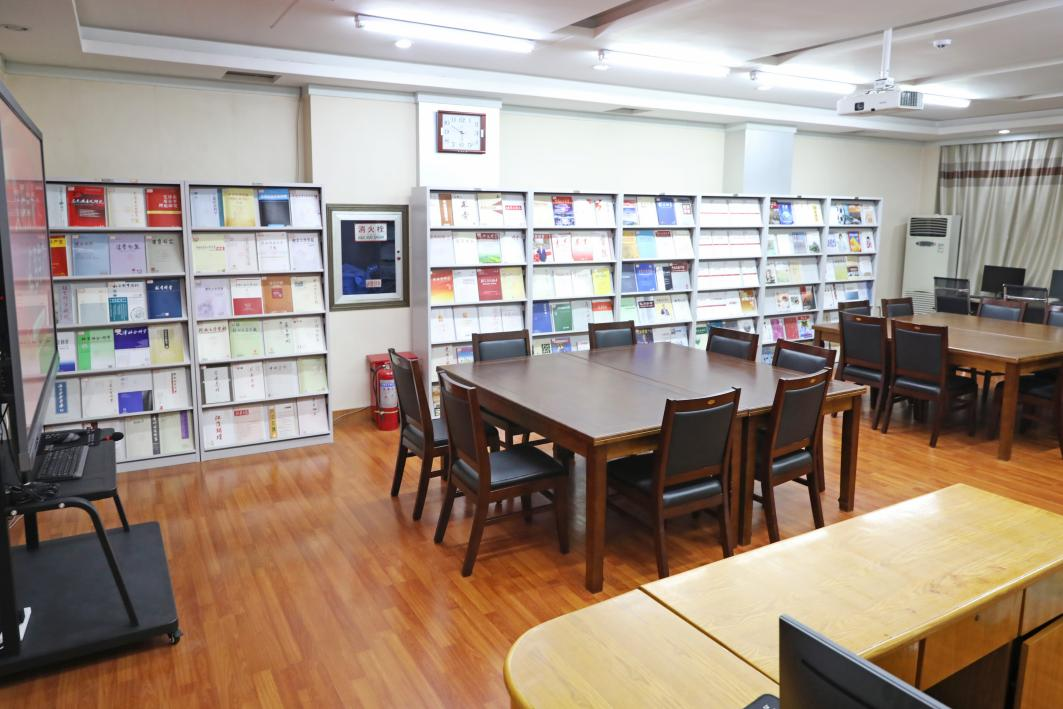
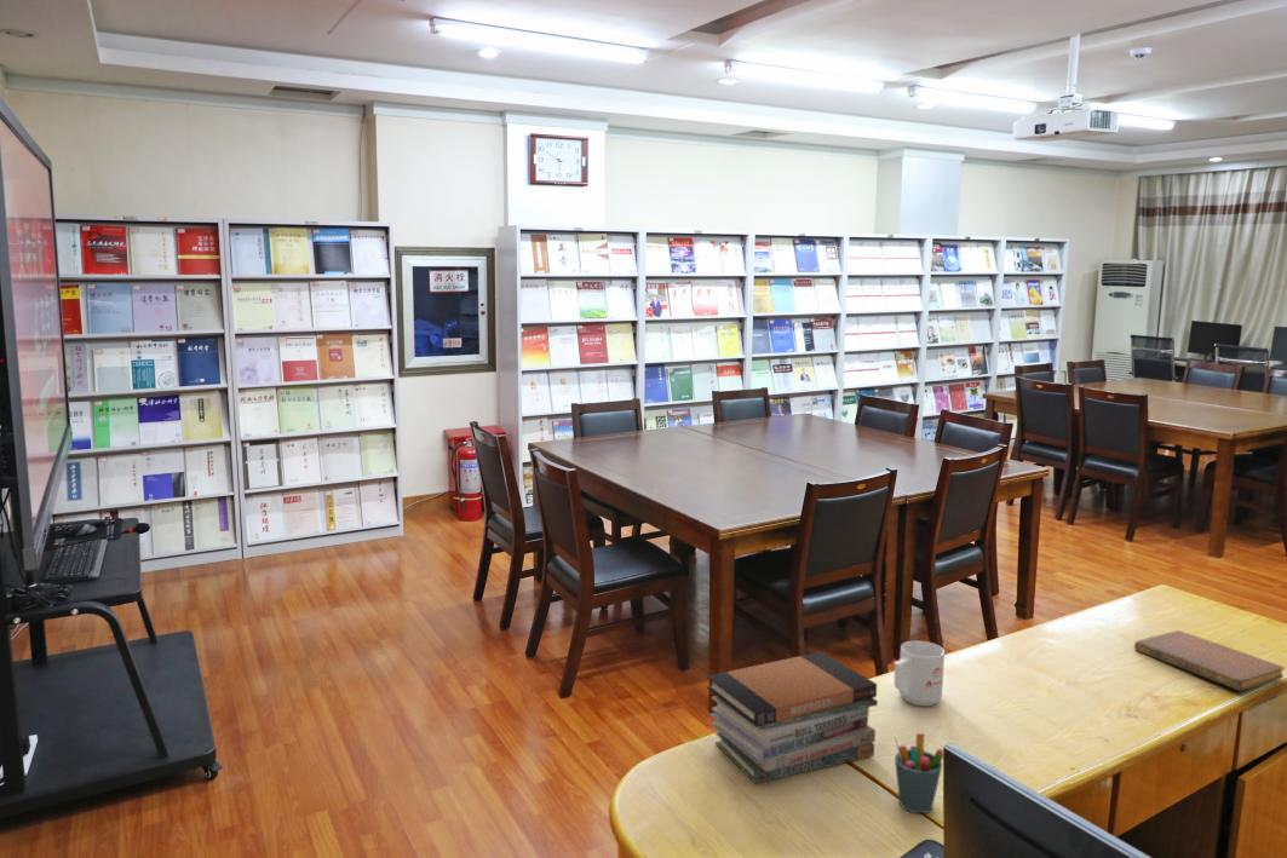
+ book stack (791, 715)
+ pen holder (918, 770)
+ notebook (1207, 658)
+ mug (915, 674)
